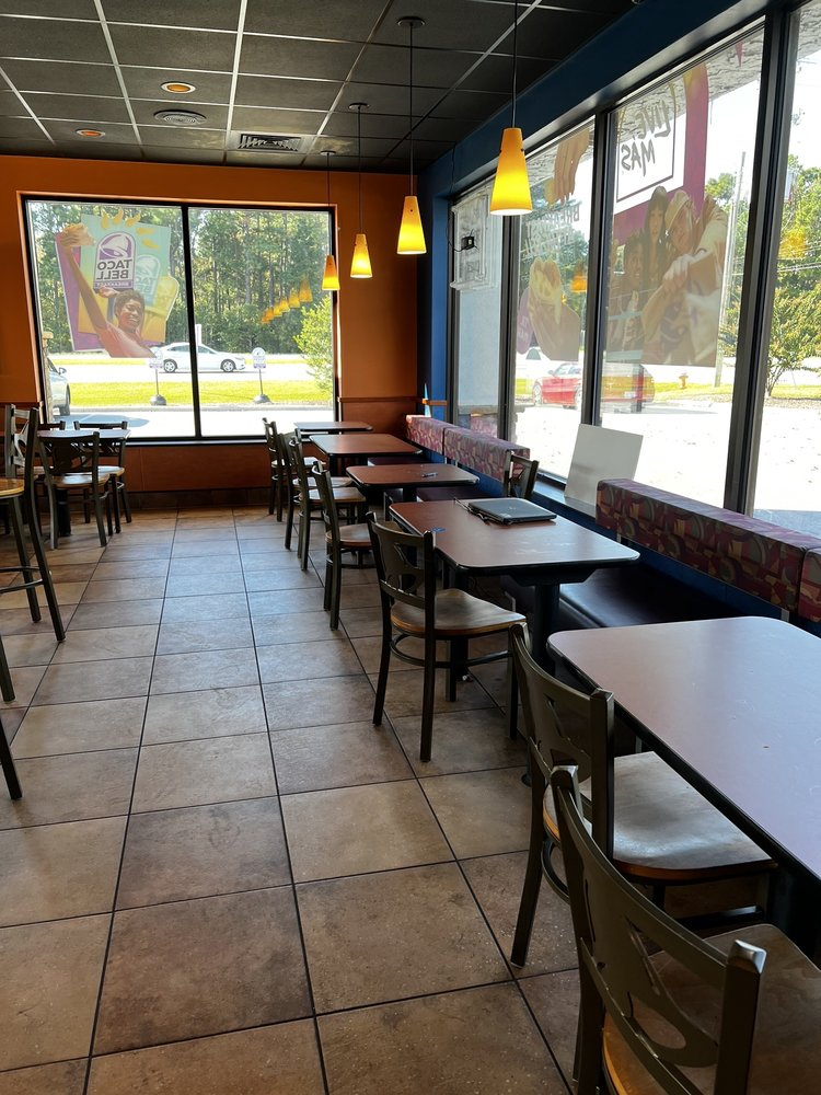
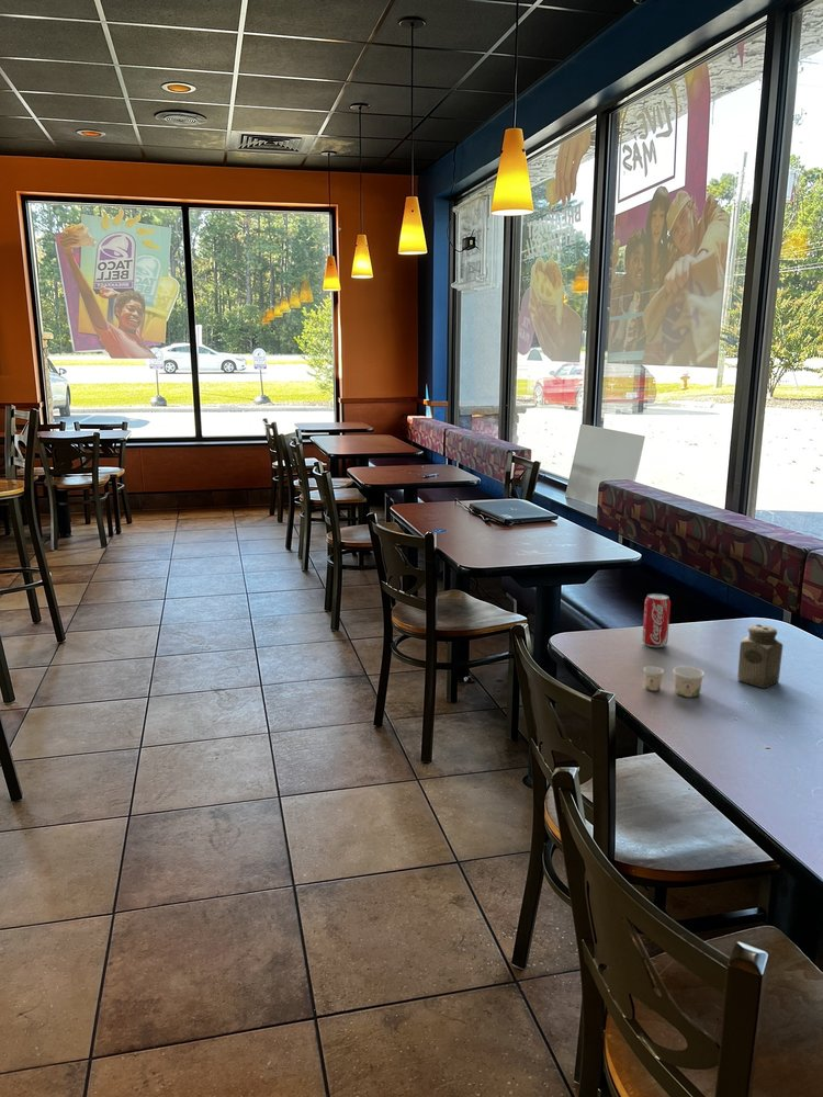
+ salt shaker (760, 654)
+ paper cup (675, 679)
+ beverage can (656, 620)
